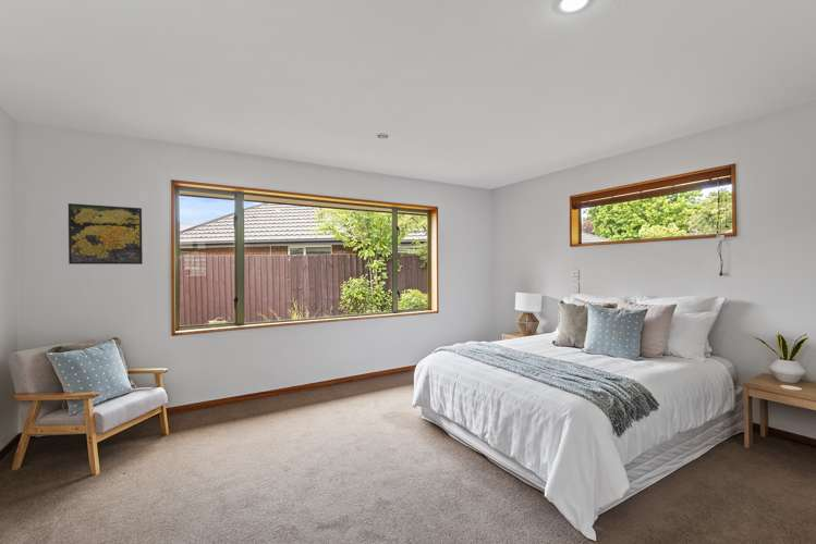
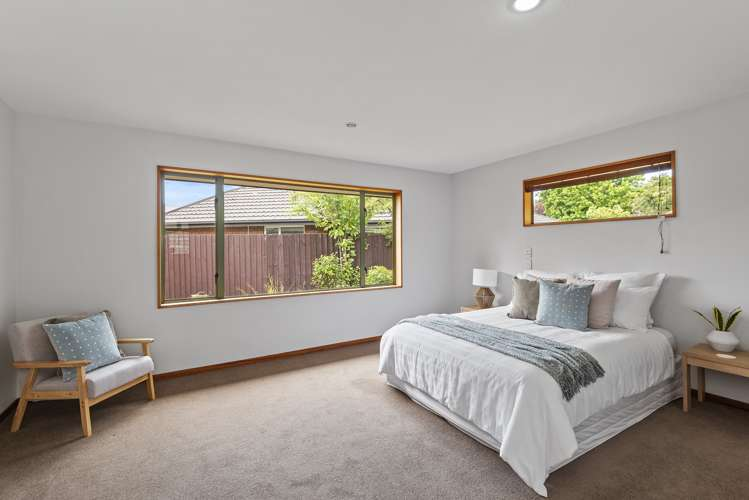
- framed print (107, 235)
